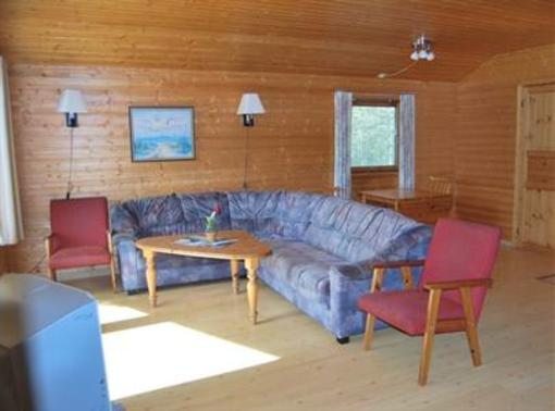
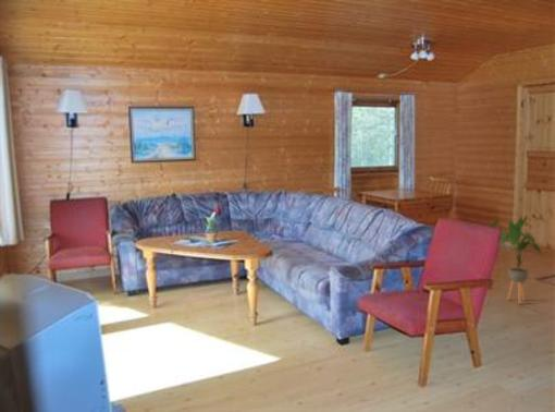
+ house plant (515, 258)
